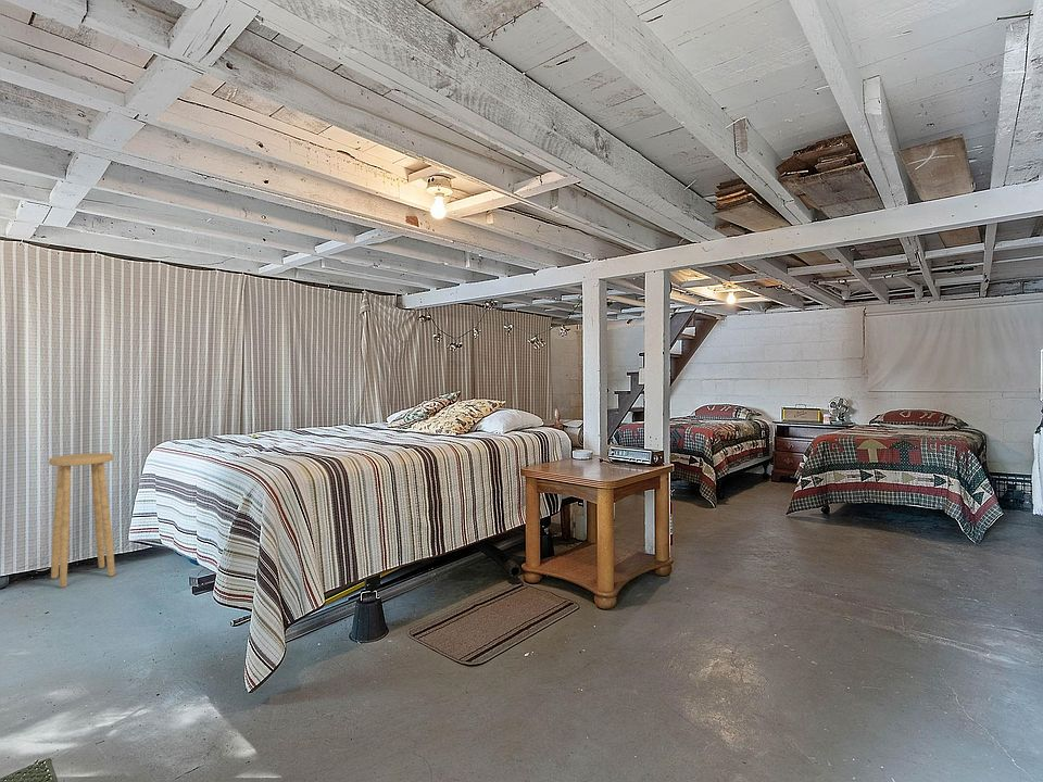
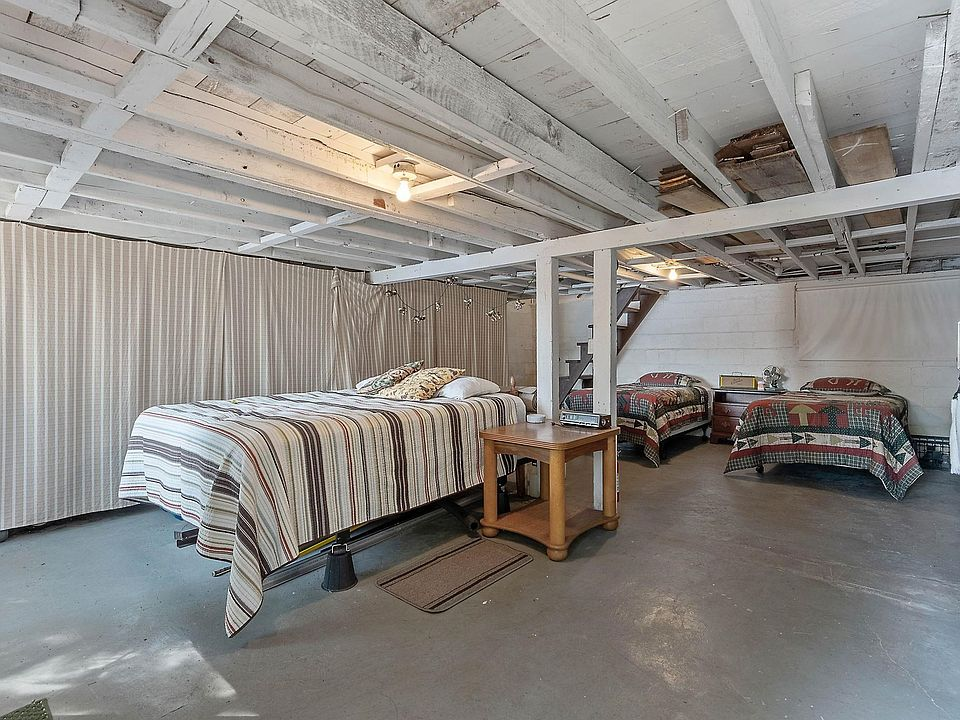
- stool (95, 516)
